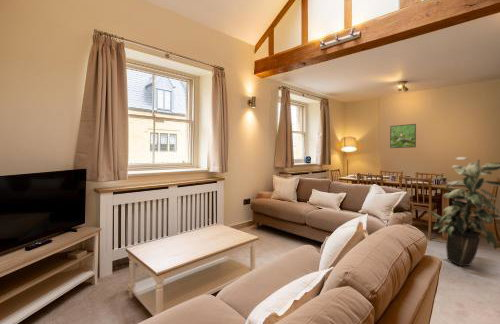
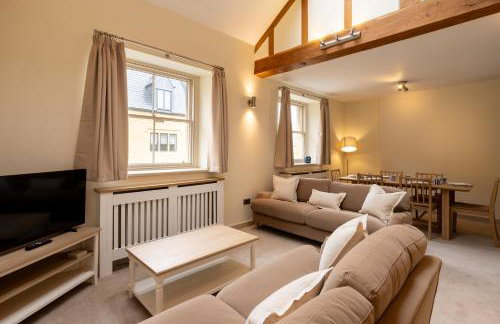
- indoor plant (467, 211)
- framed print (402, 136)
